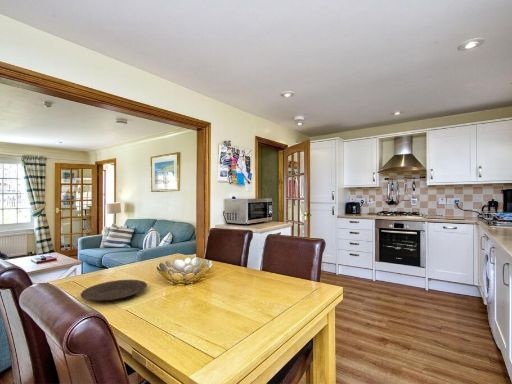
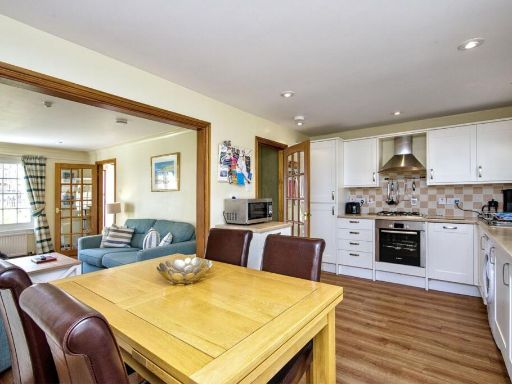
- plate (115, 291)
